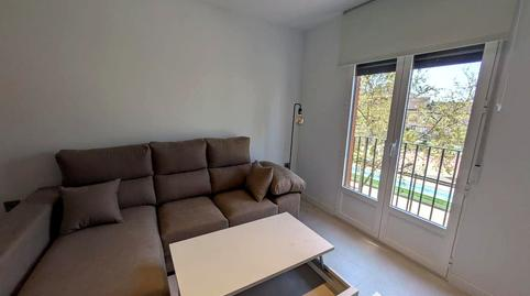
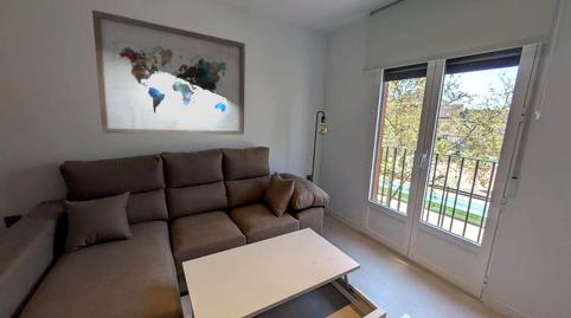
+ wall art (181, 83)
